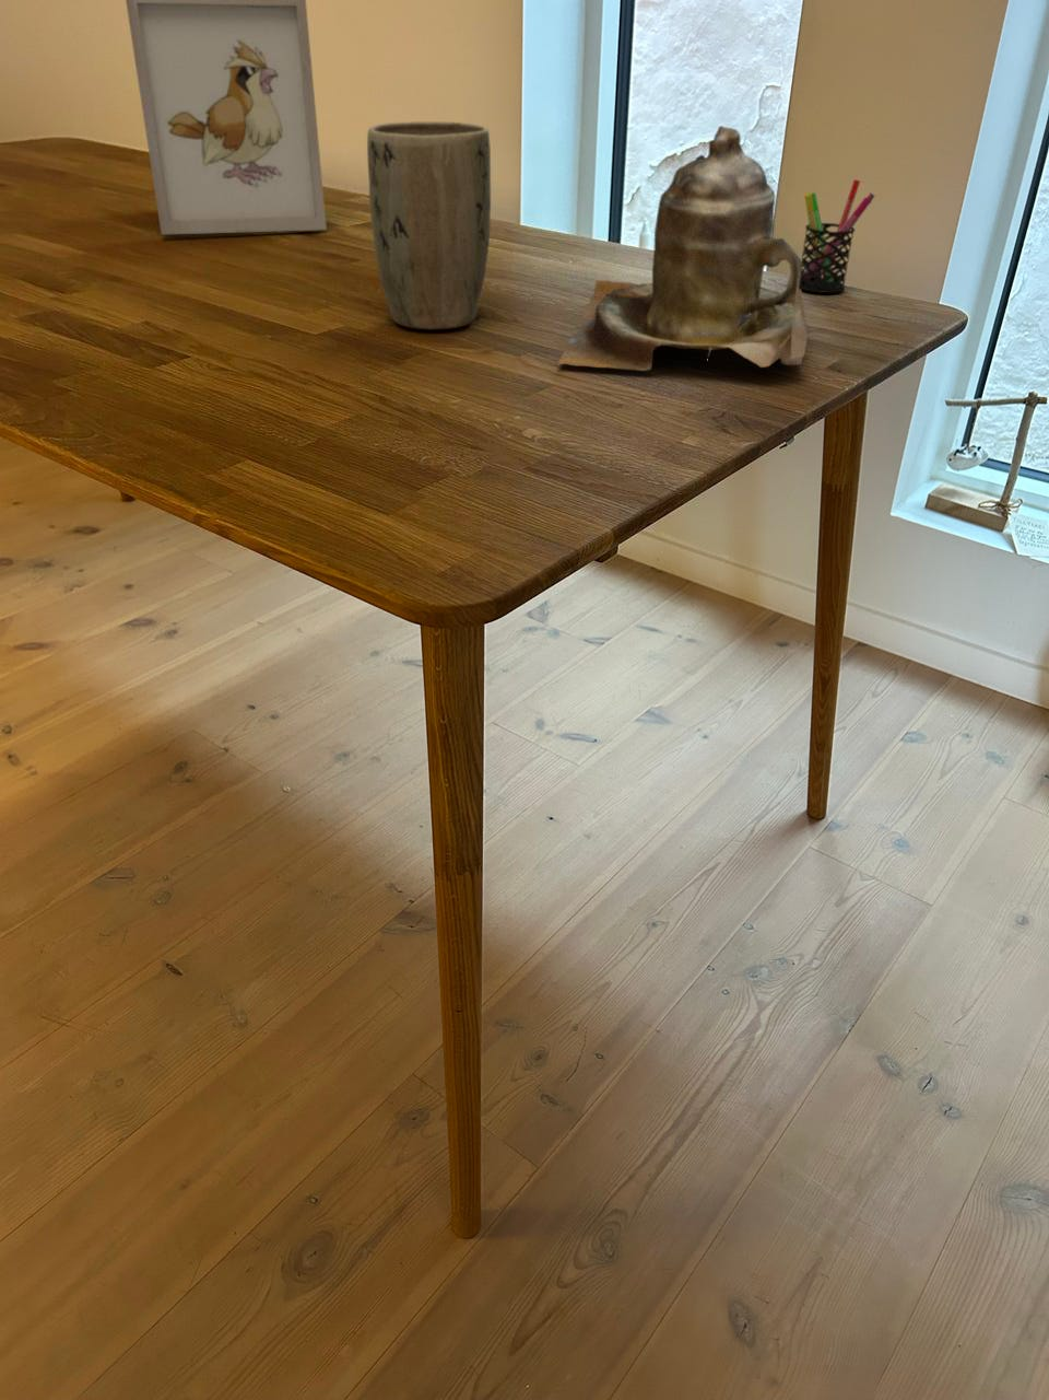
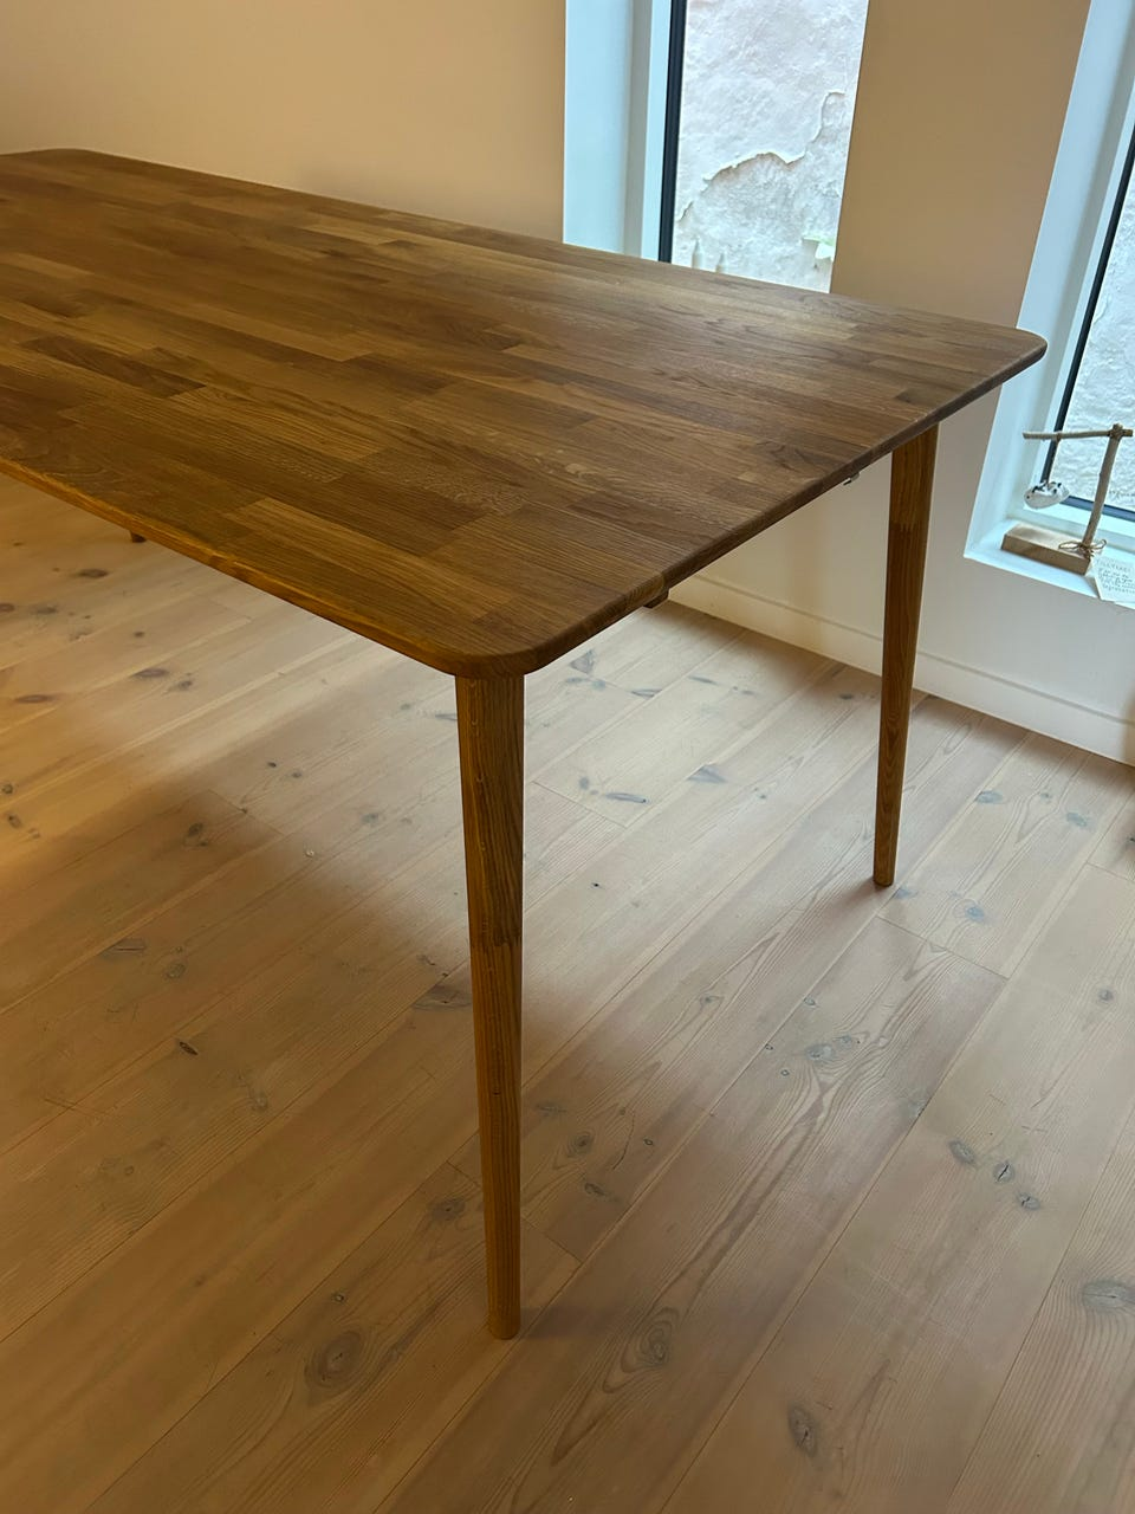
- picture frame (228, 109)
- teapot (697, 237)
- plant pot (432, 227)
- pen holder (828, 233)
